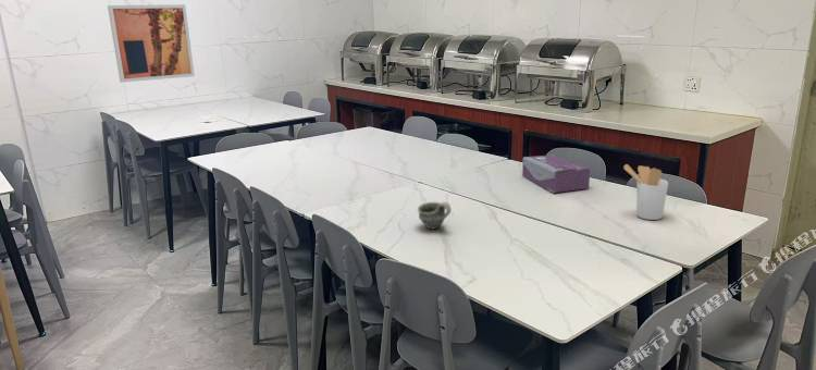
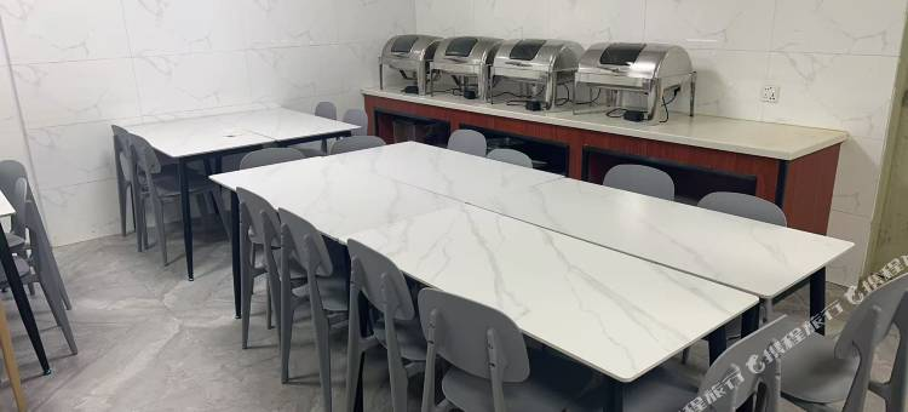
- utensil holder (643, 189)
- cup (433, 213)
- tissue box (554, 172)
- wall art (152, 42)
